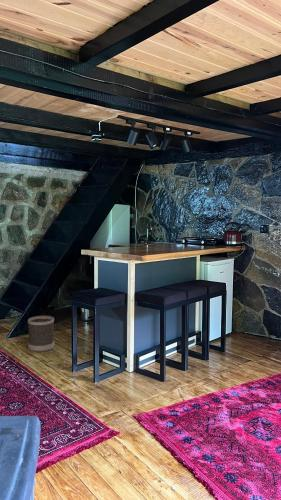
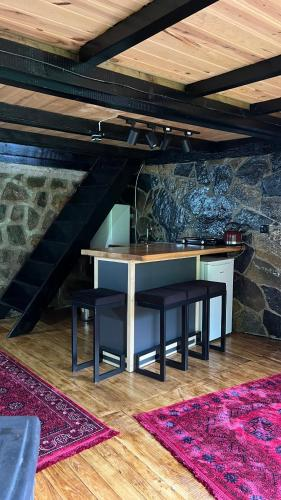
- wastebasket (41, 333)
